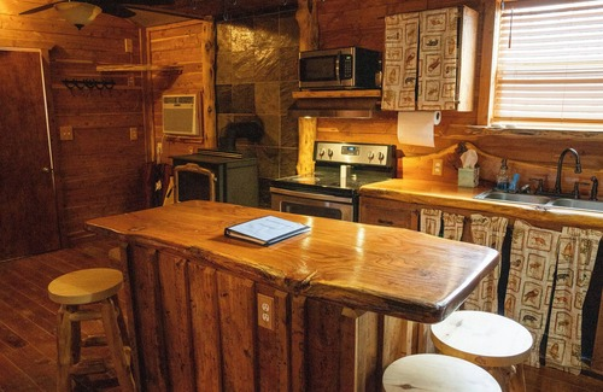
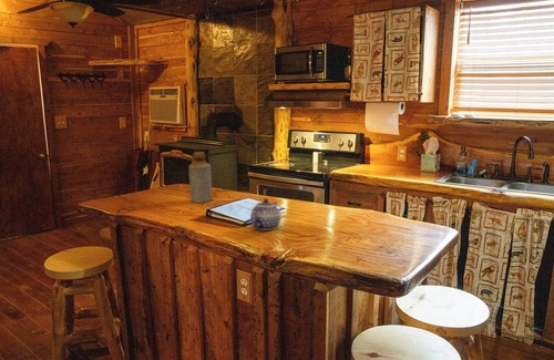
+ bottle (199, 176)
+ teapot (265, 213)
